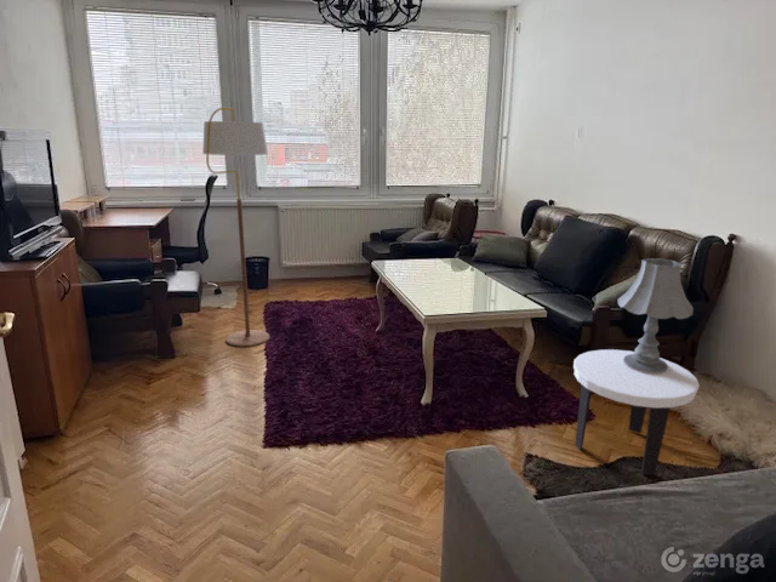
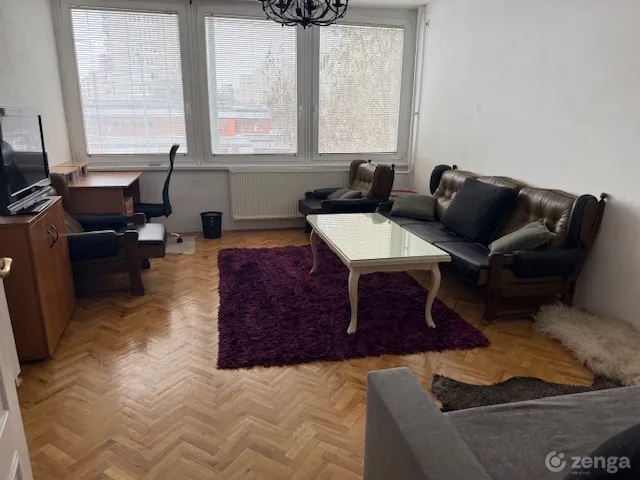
- side table (630, 410)
- floor lamp (239, 230)
- table lamp (654, 314)
